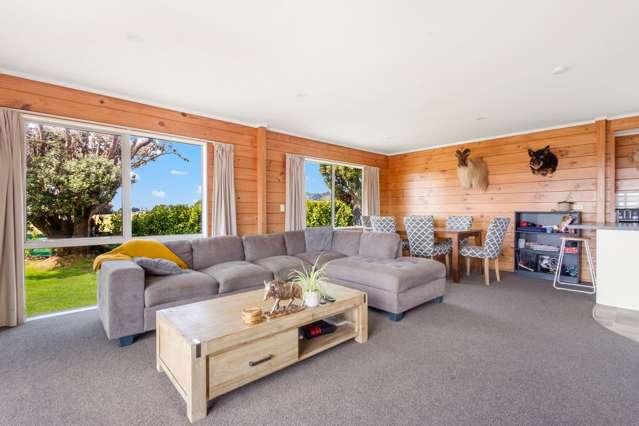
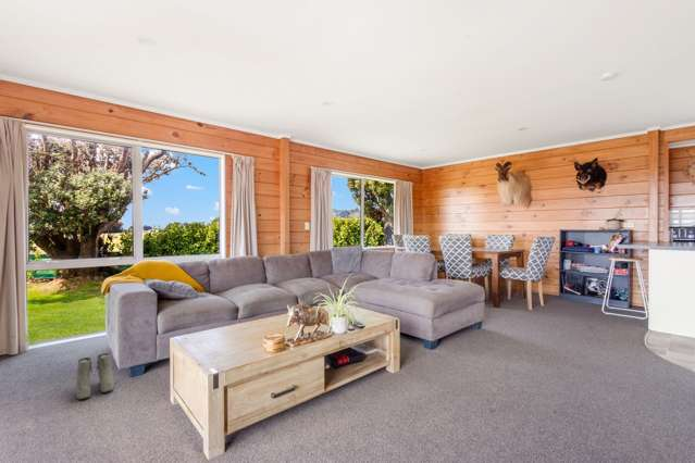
+ boots (97, 372)
